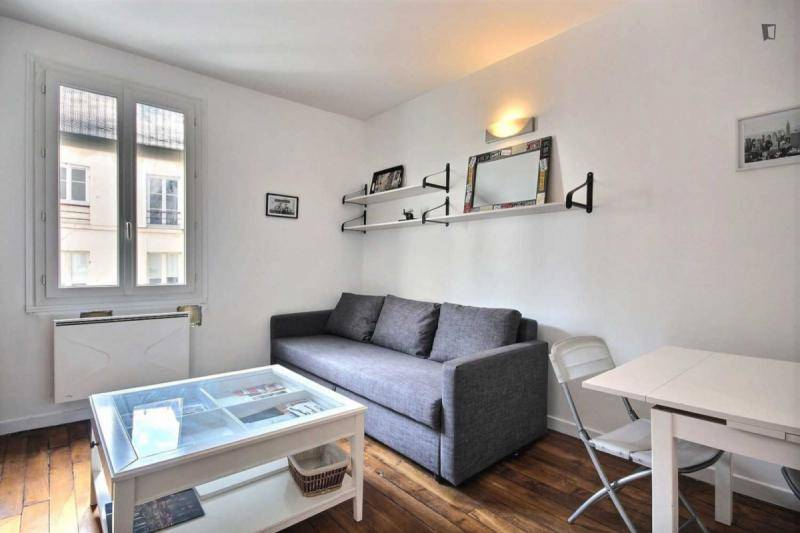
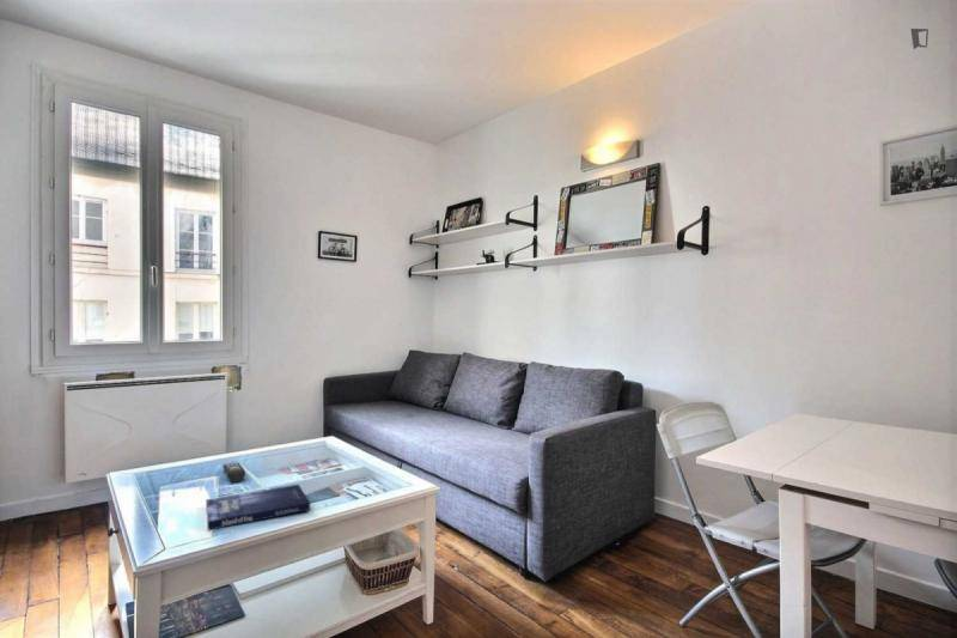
+ book (257, 504)
+ remote control (233, 470)
